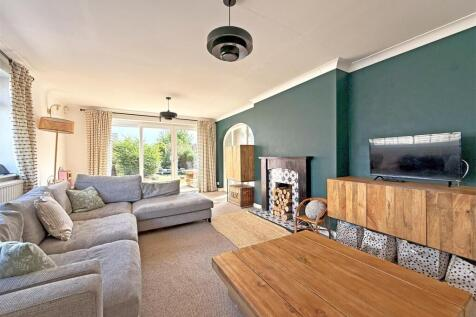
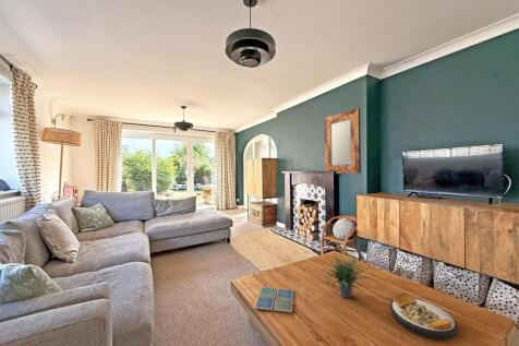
+ drink coaster (274, 298)
+ potted plant (342, 269)
+ home mirror (340, 143)
+ plate (421, 313)
